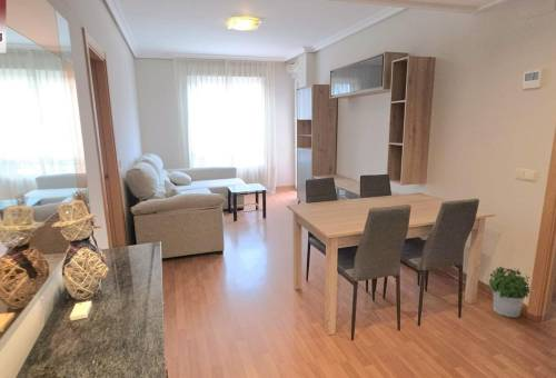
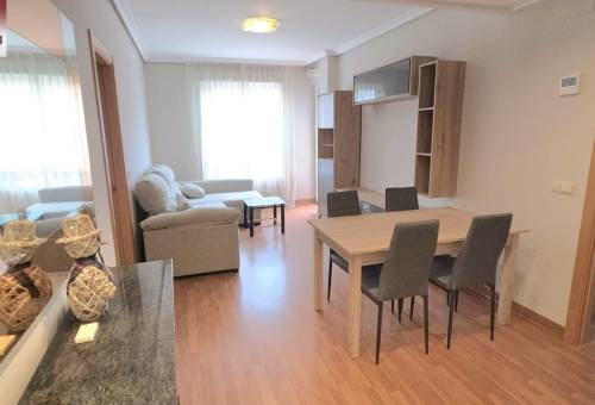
- potted plant (505, 290)
